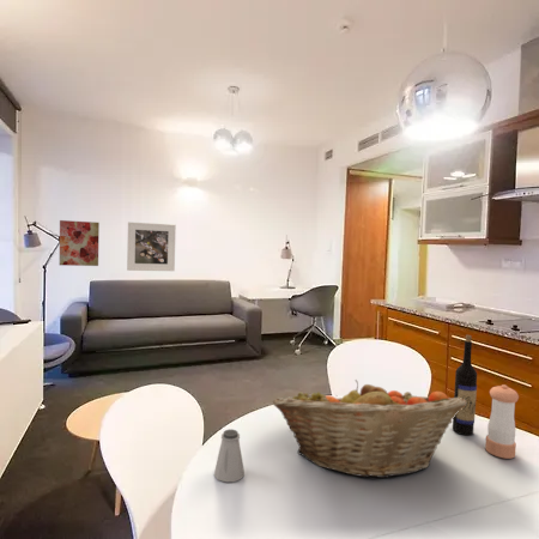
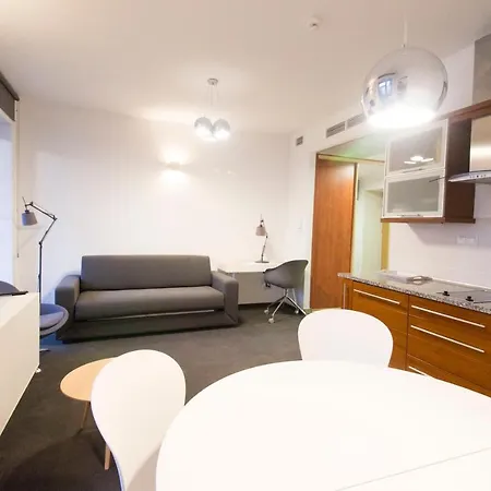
- saltshaker (230, 453)
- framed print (151, 247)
- wine bottle (466, 383)
- pepper shaker (502, 418)
- wall art (79, 243)
- fruit basket (365, 416)
